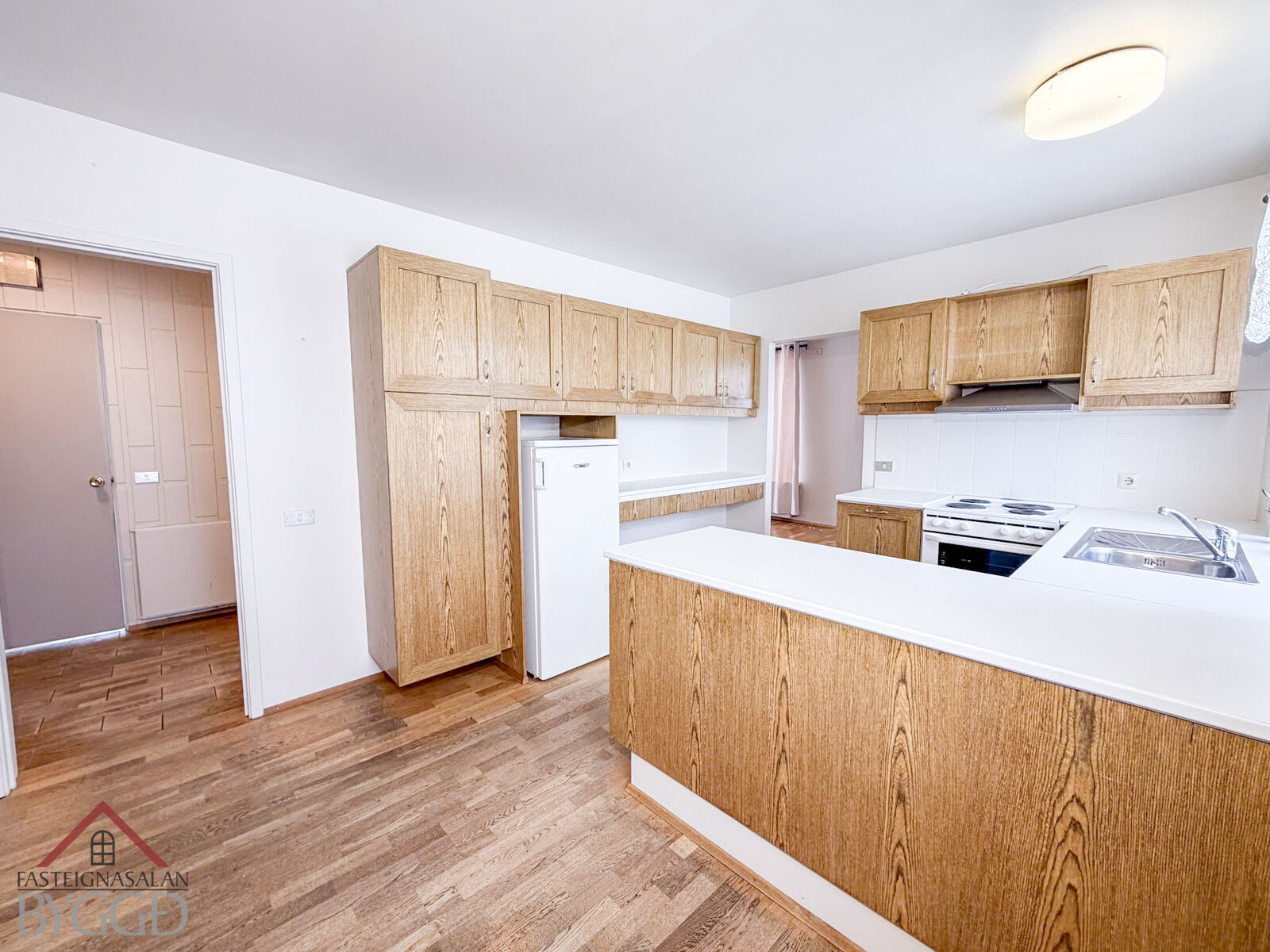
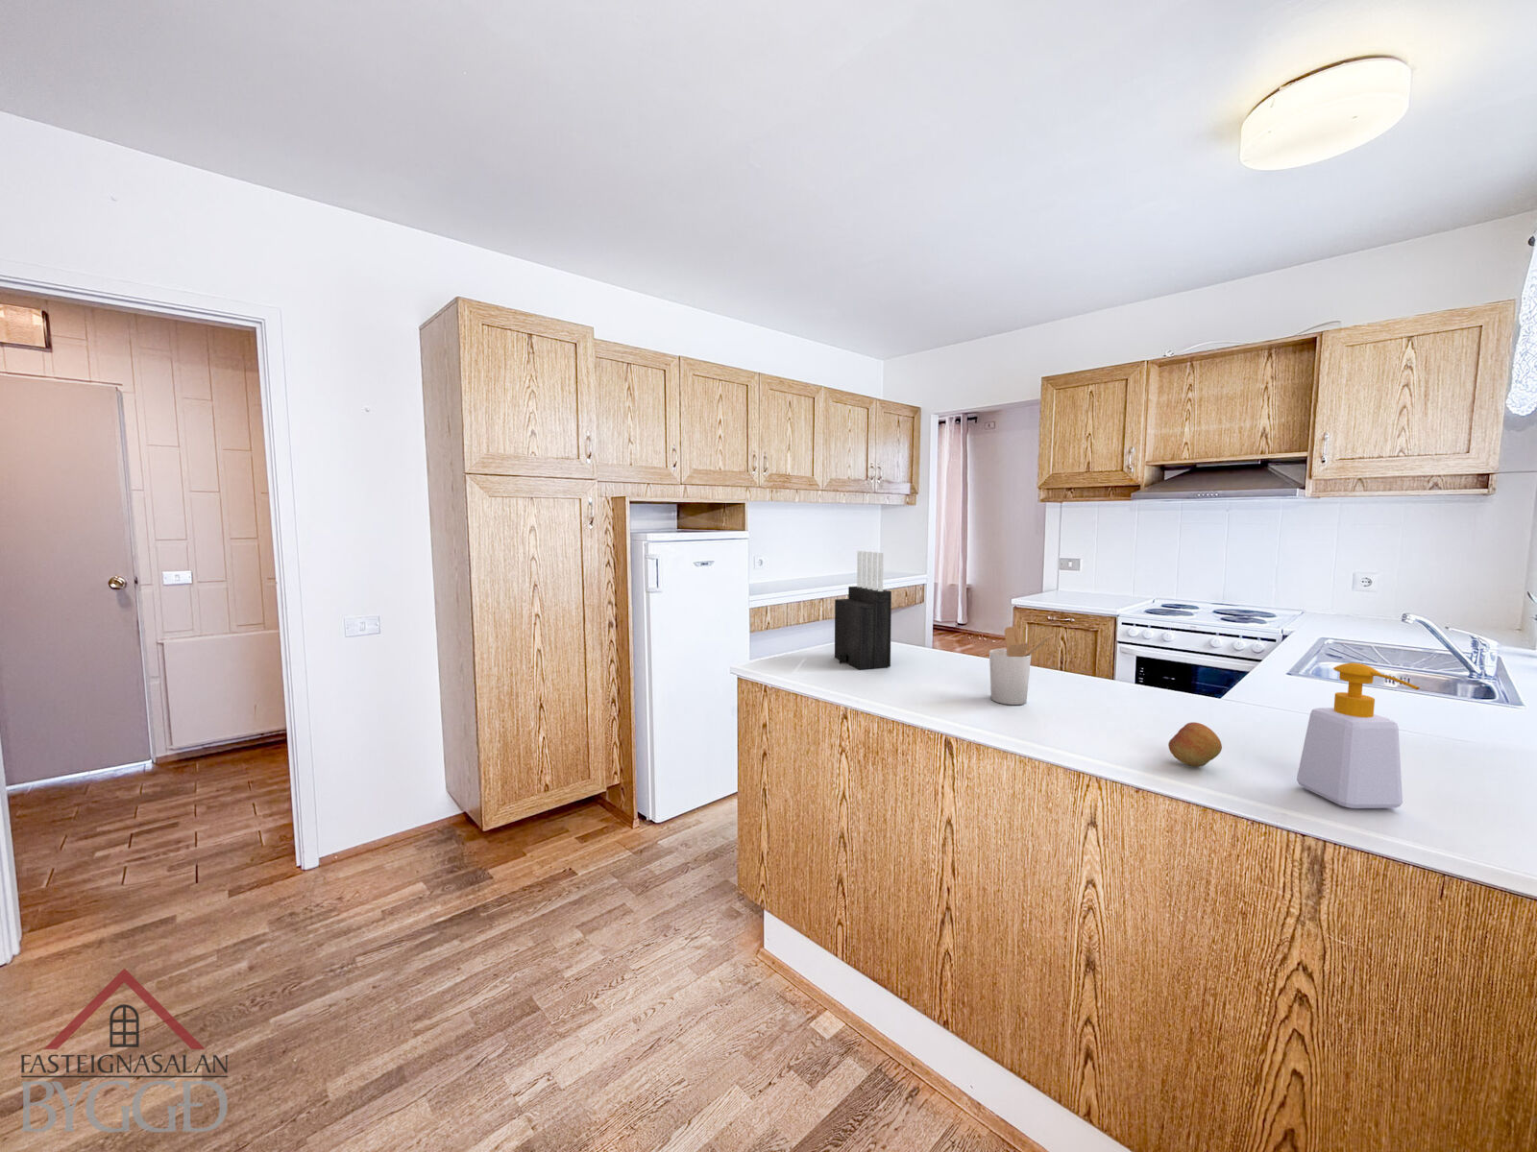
+ soap bottle (1365, 736)
+ fruit (1195, 744)
+ knife block (858, 606)
+ utensil holder (1020, 666)
